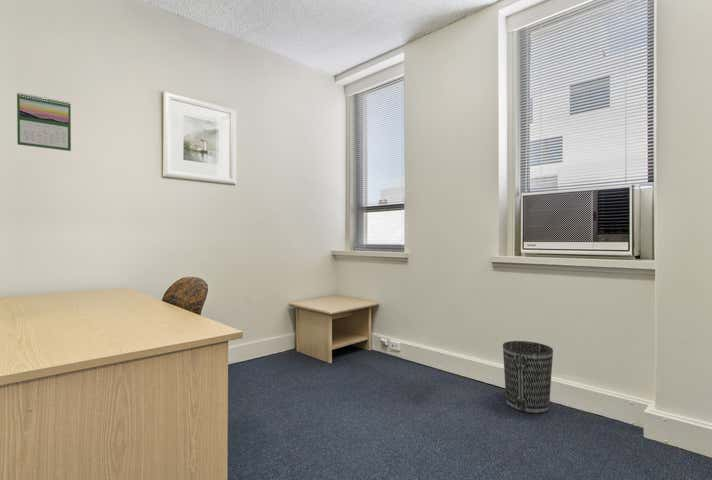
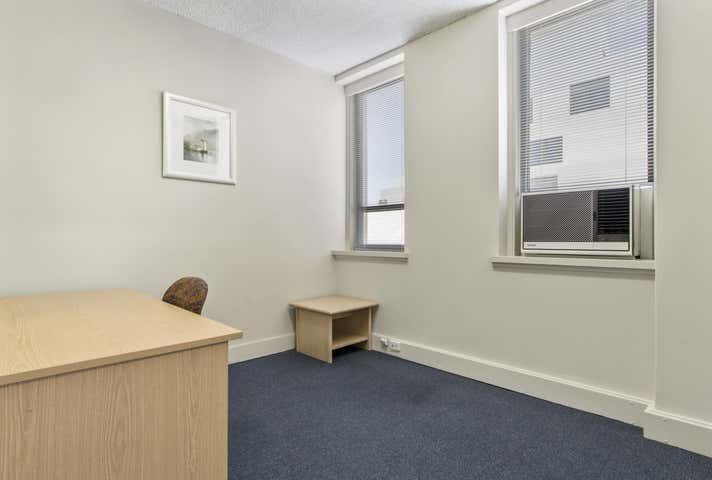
- calendar (44, 122)
- wastebasket (527, 375)
